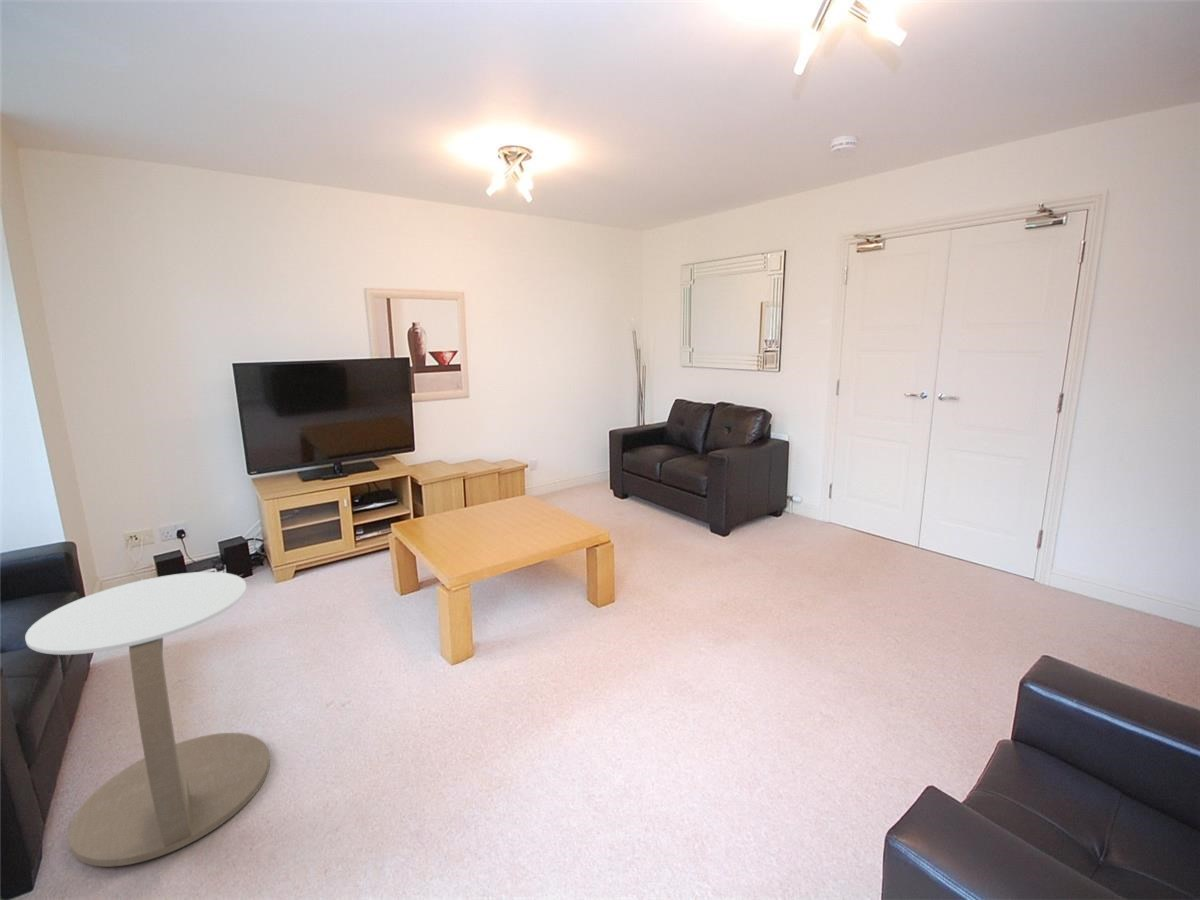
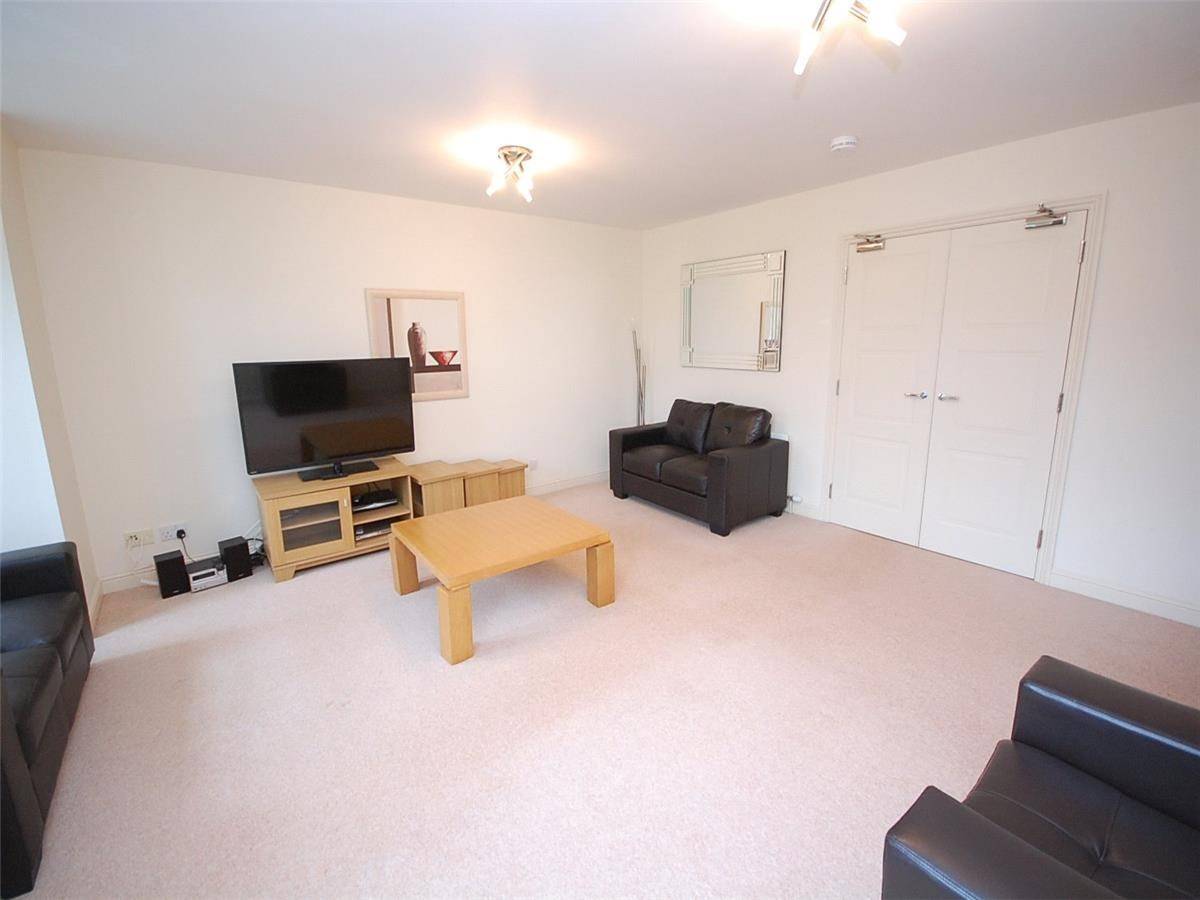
- side table (162, 708)
